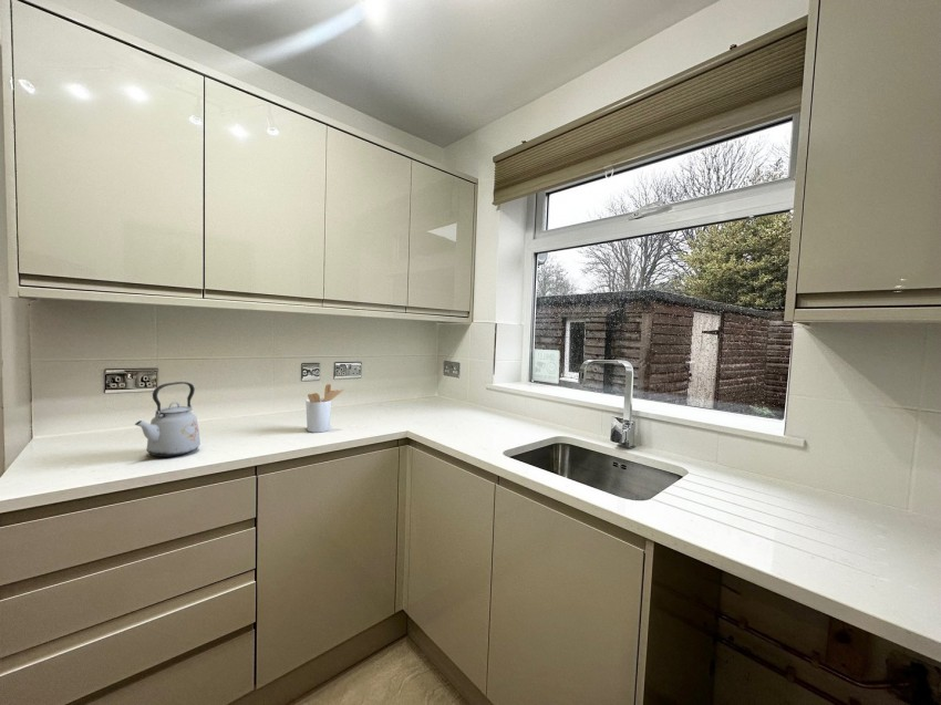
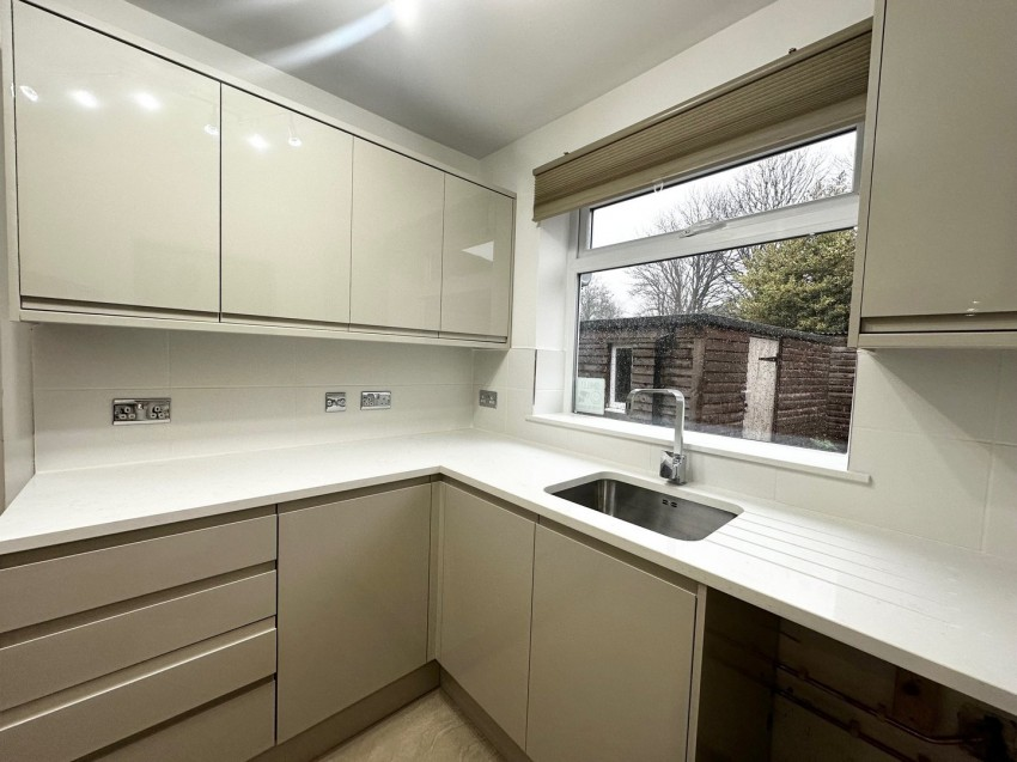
- kettle (166, 419)
- utensil holder (323, 407)
